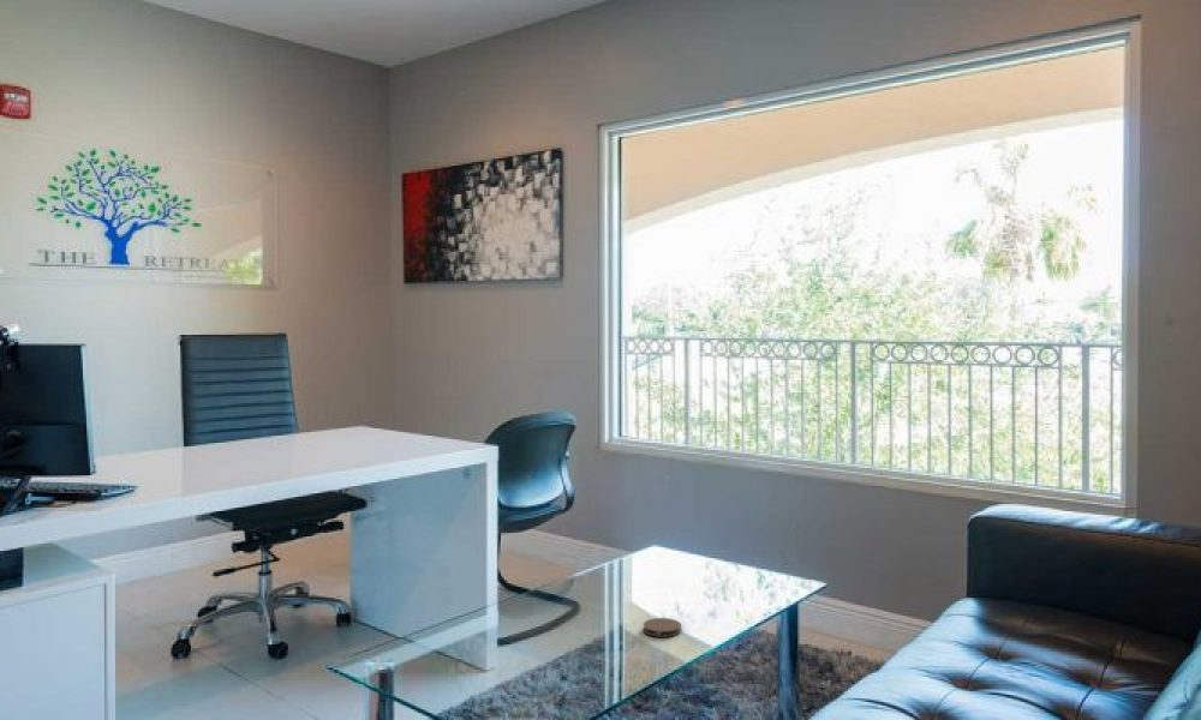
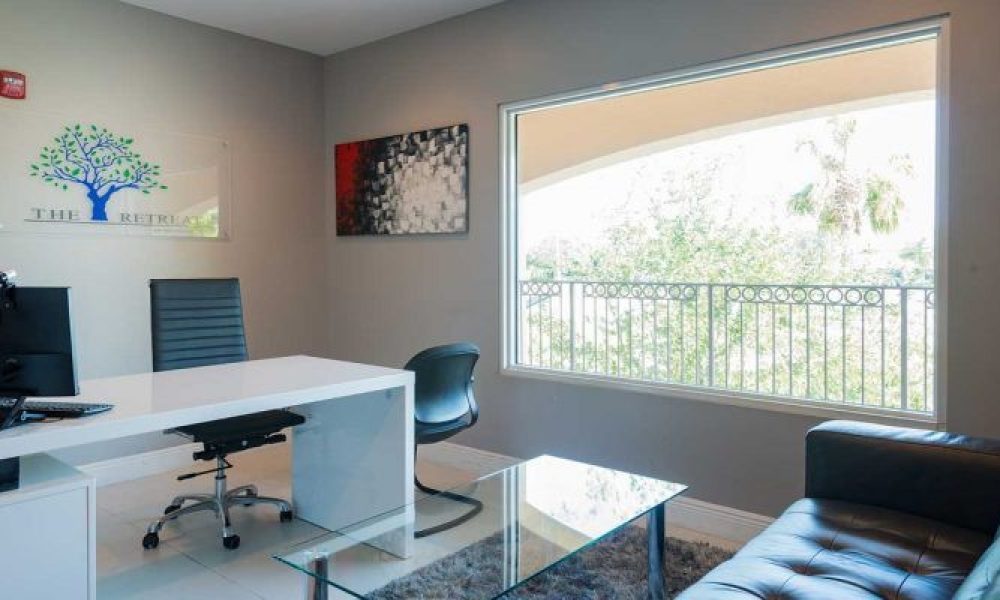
- coaster (662, 626)
